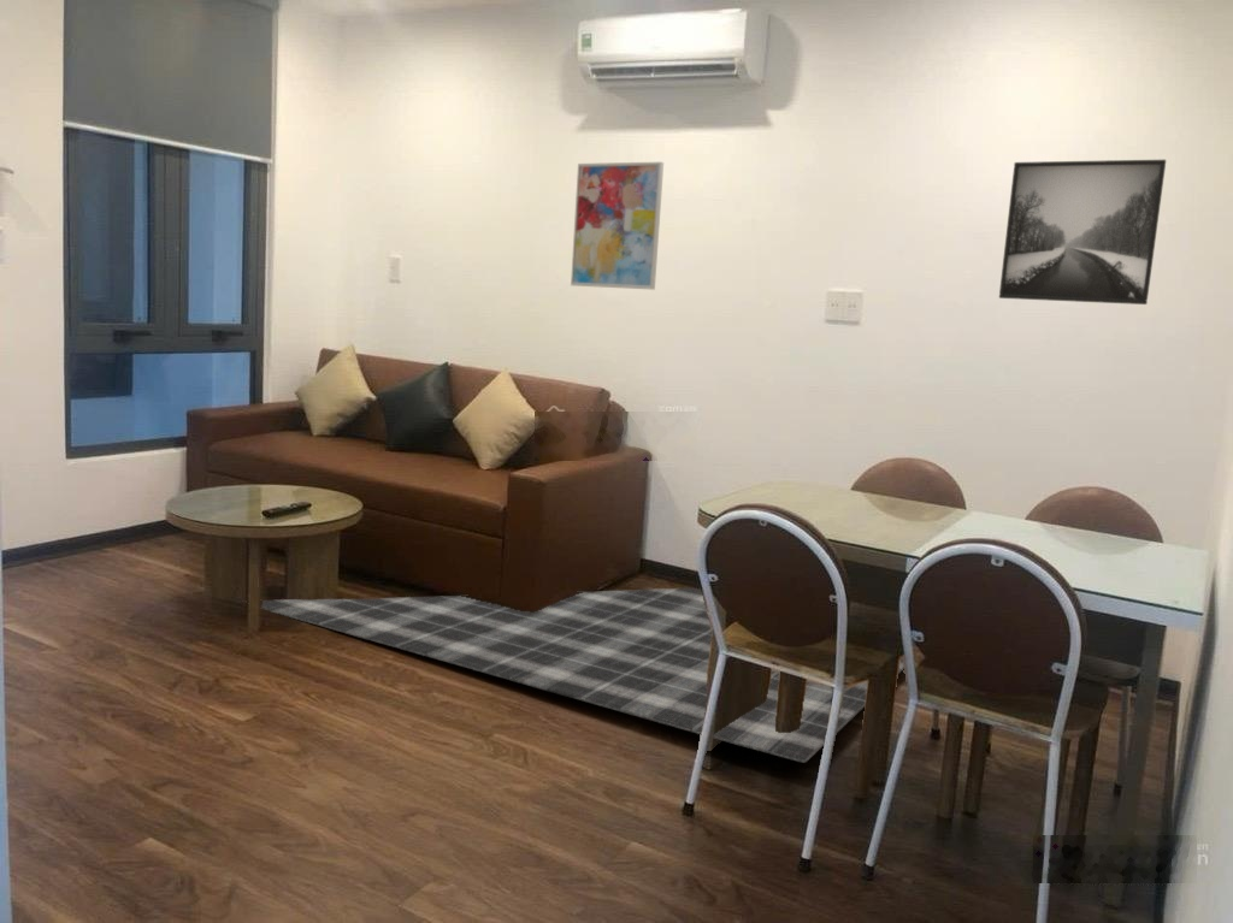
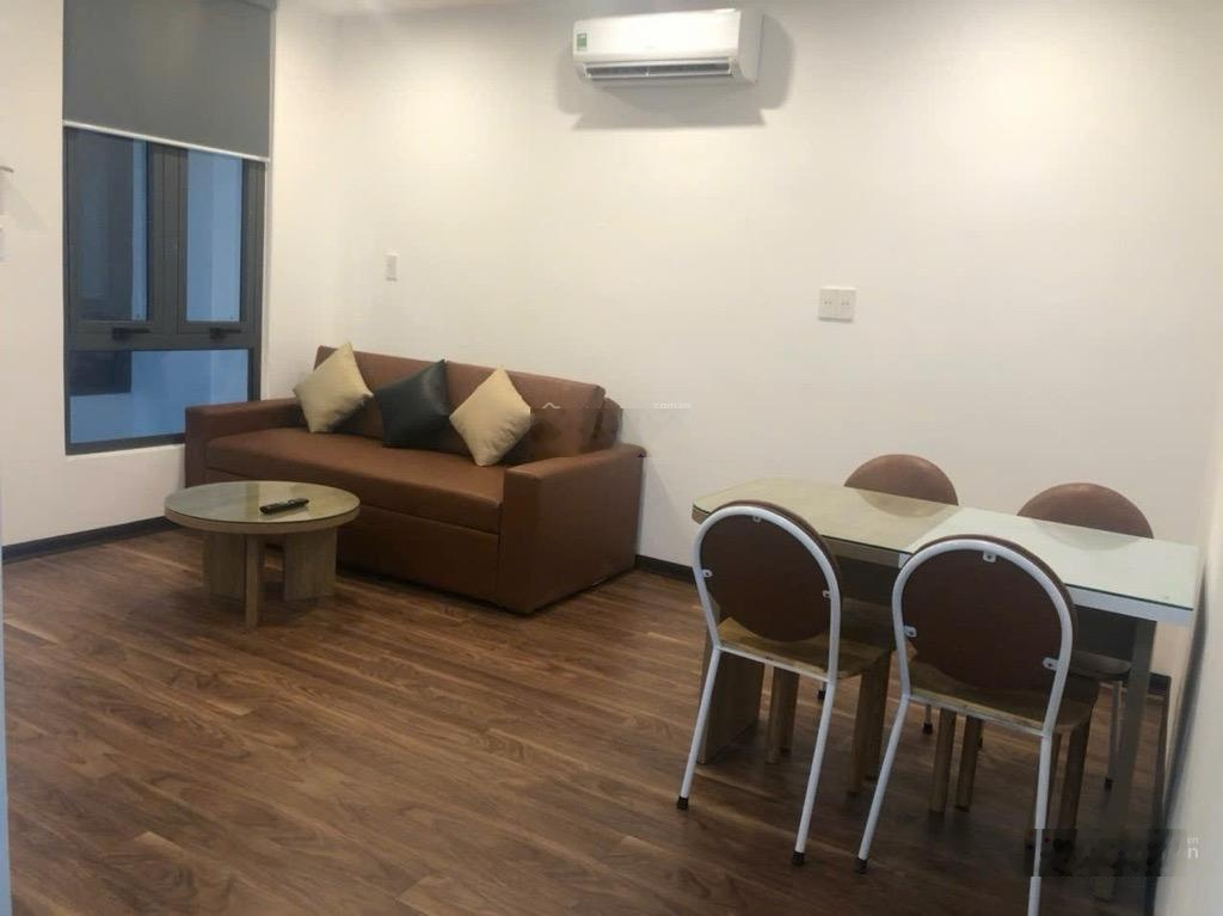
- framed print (1079, 231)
- rug (584, 619)
- wall art (615, 225)
